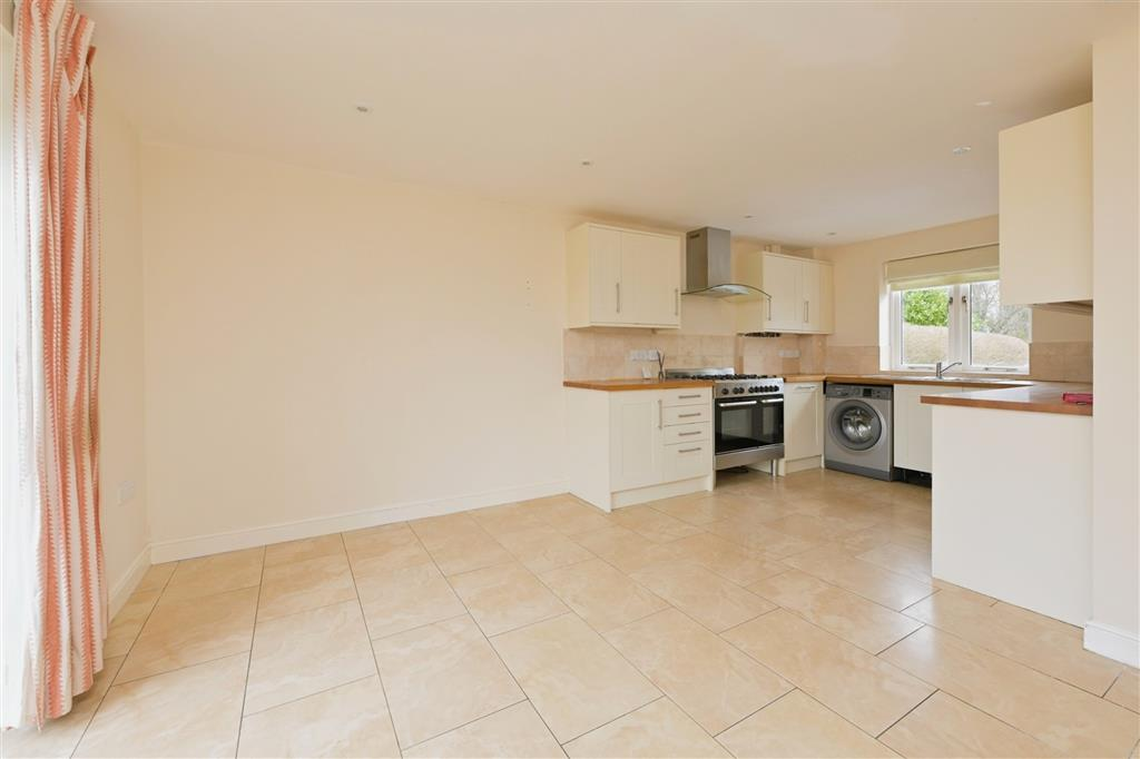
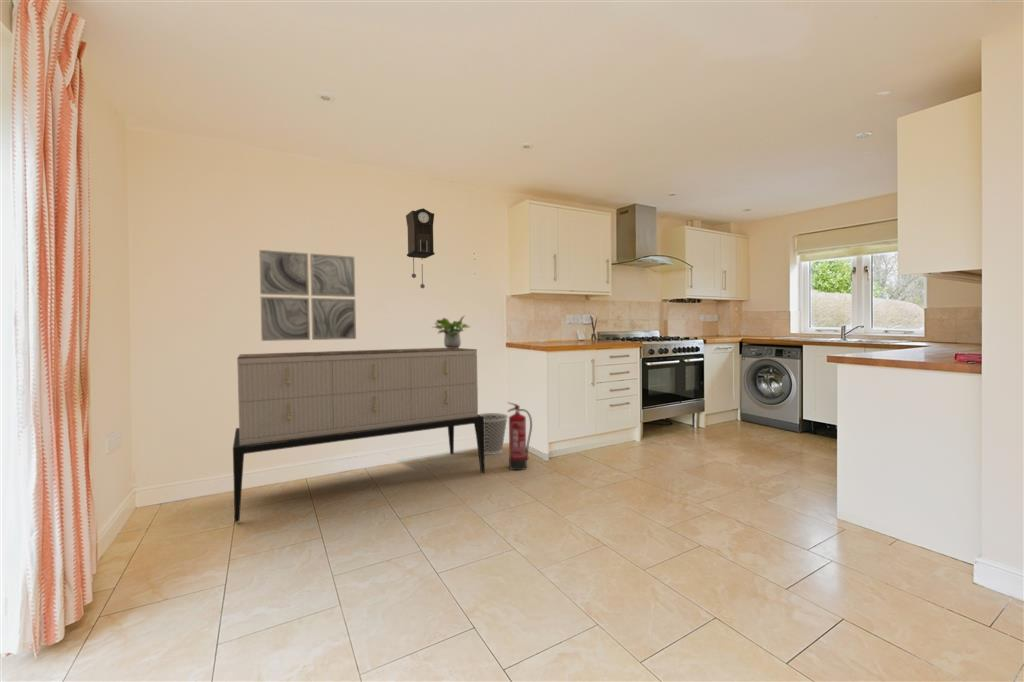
+ fire extinguisher (520, 434)
+ sideboard (365, 416)
+ potted plant (450, 332)
+ wastebasket (490, 433)
+ pendulum clock (420, 249)
+ wall art (311, 295)
